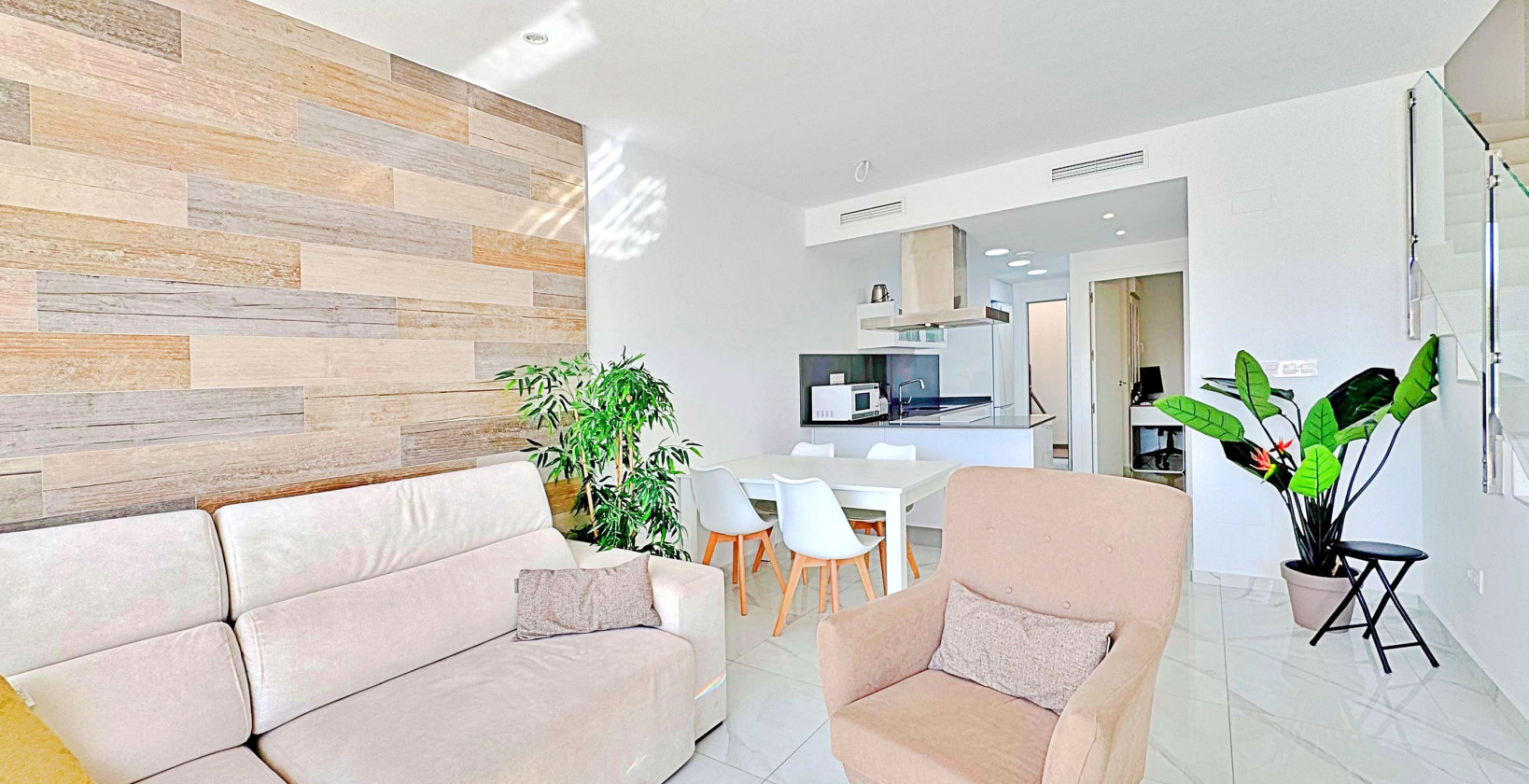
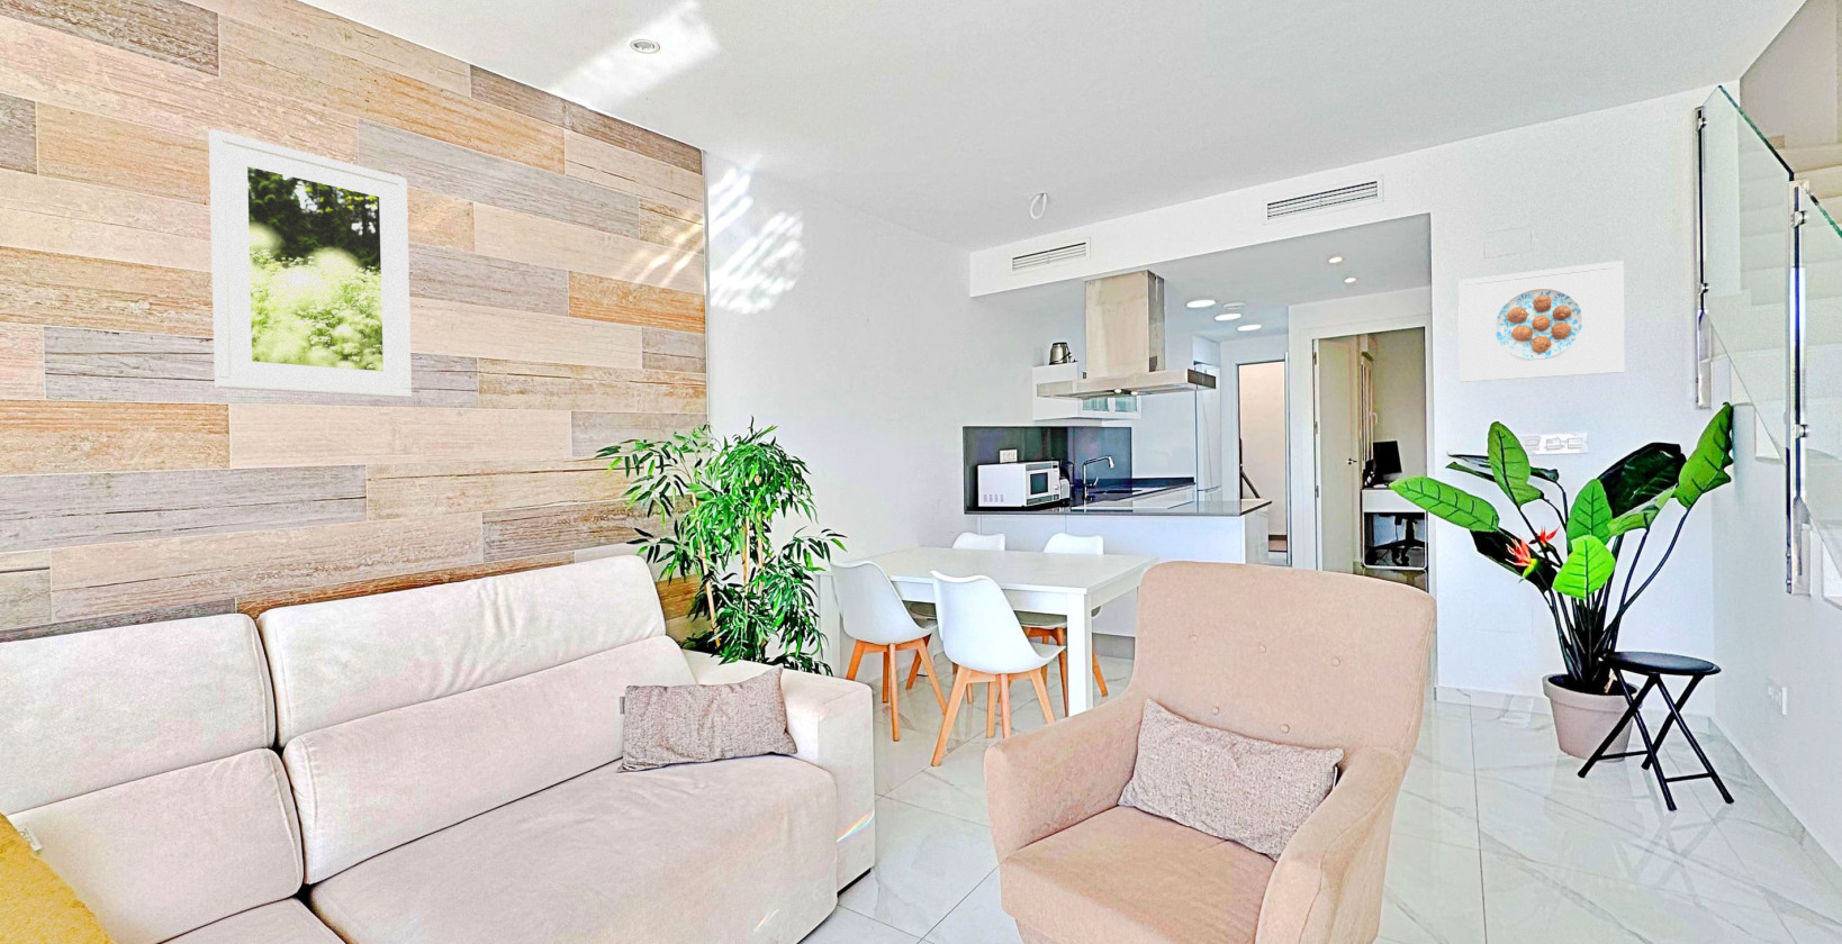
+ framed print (318, 275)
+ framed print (1537, 324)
